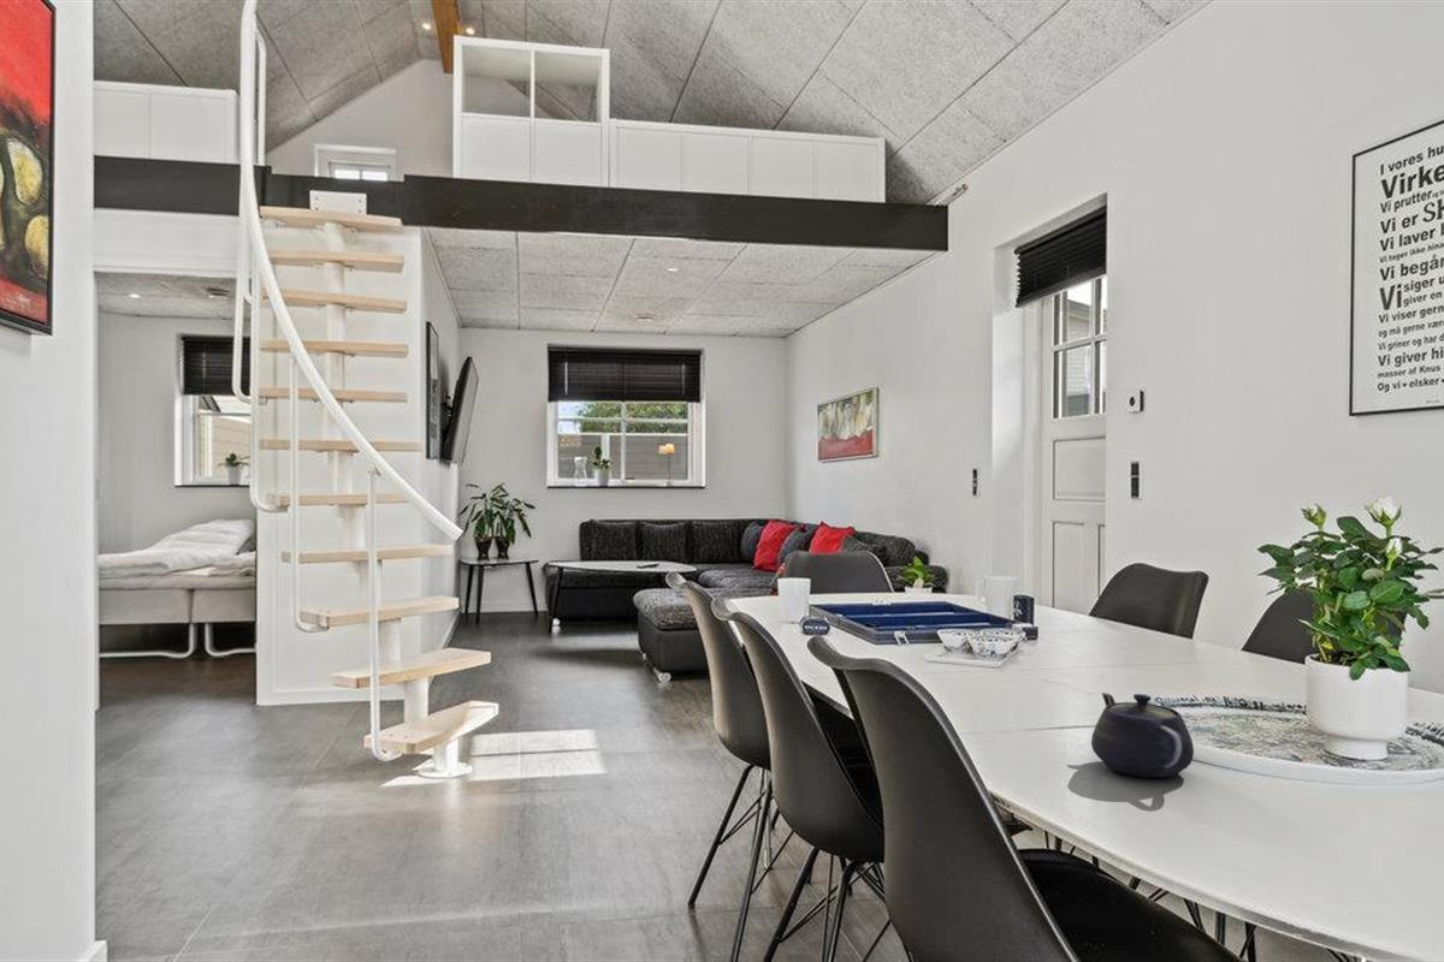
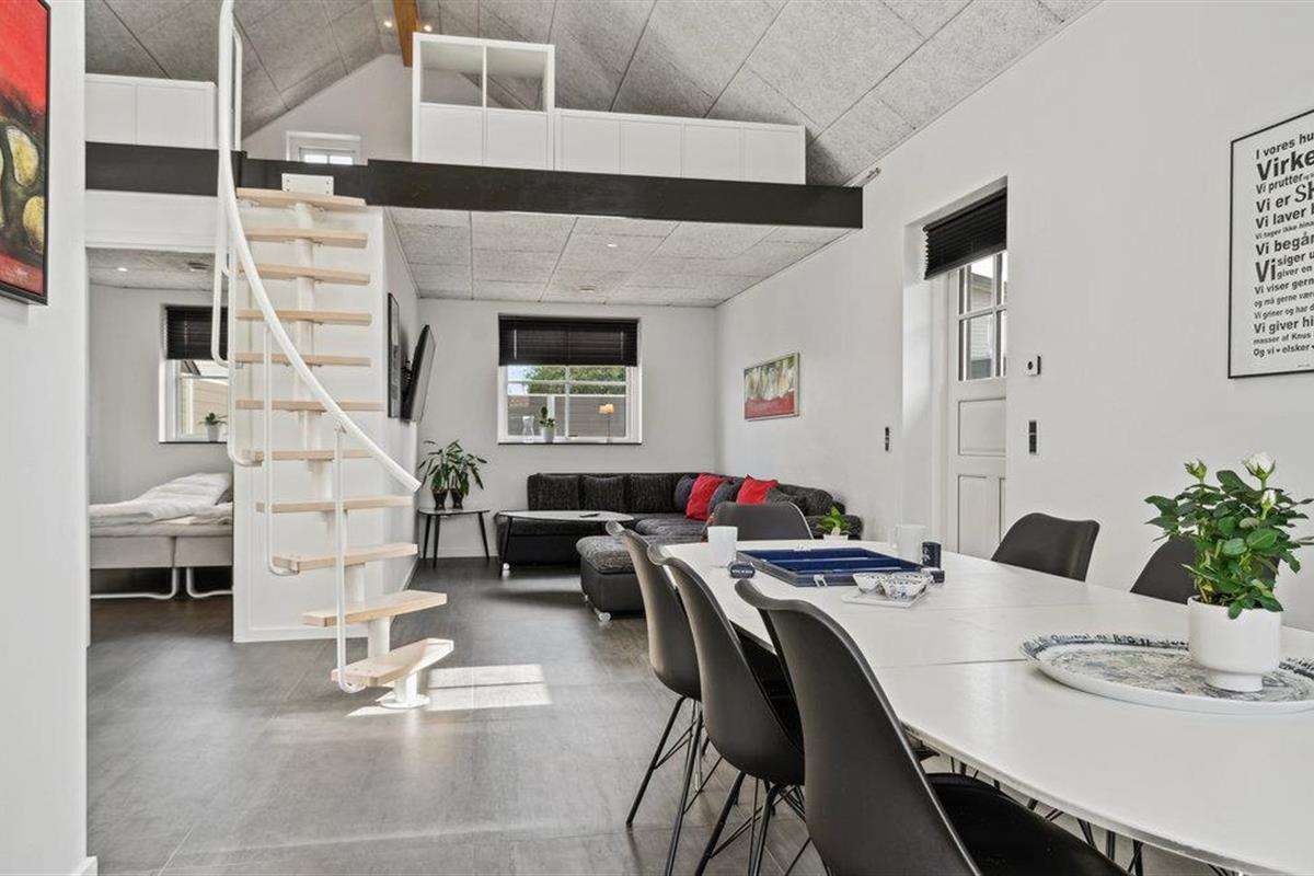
- teapot (1138, 730)
